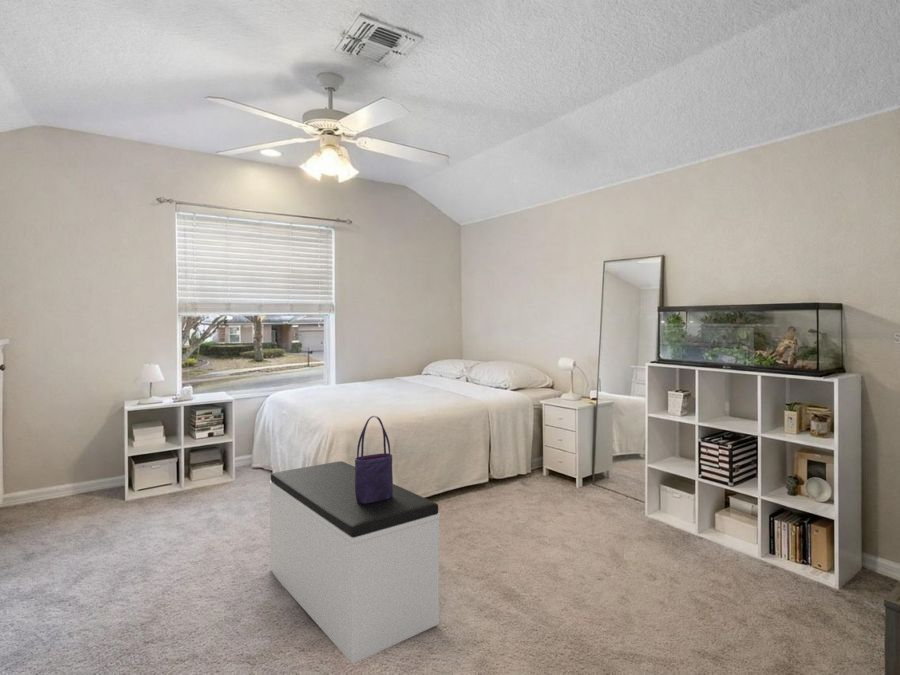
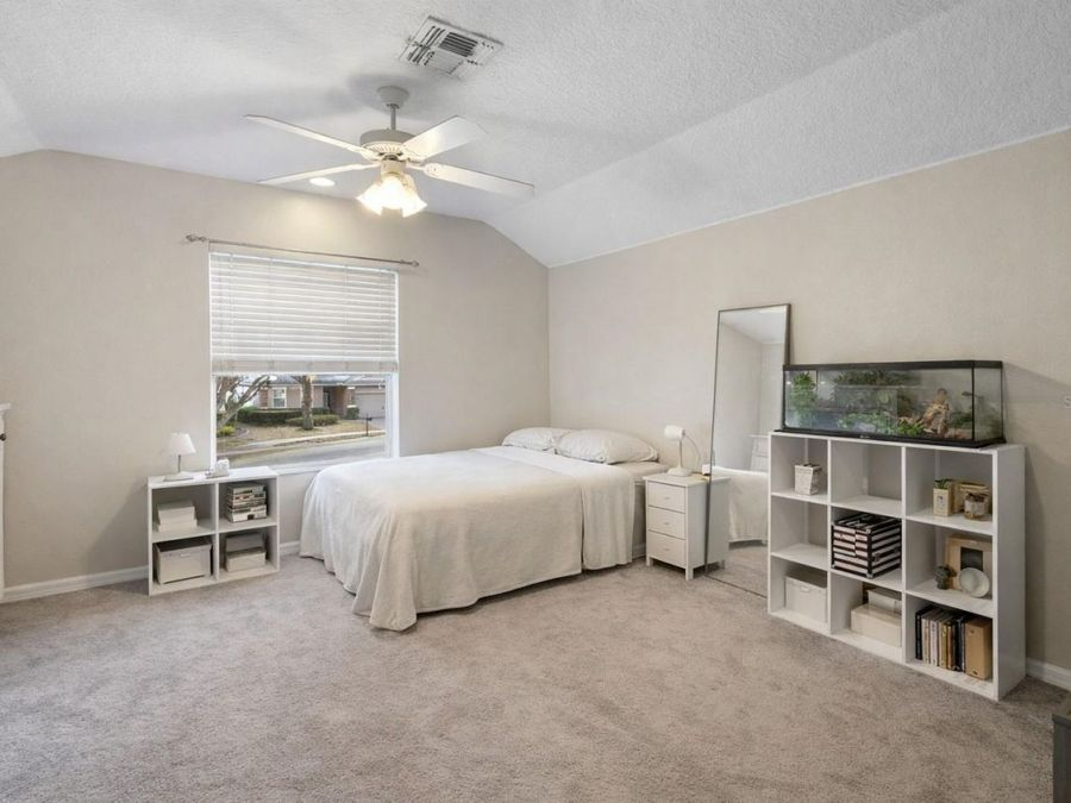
- tote bag (374, 457)
- bench (346, 540)
